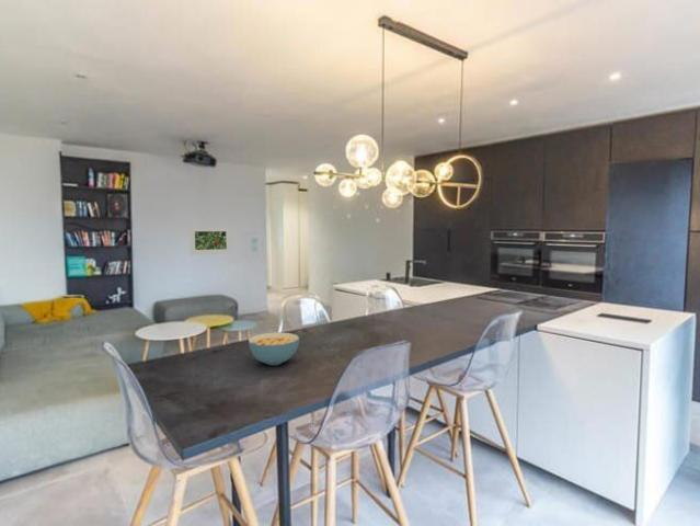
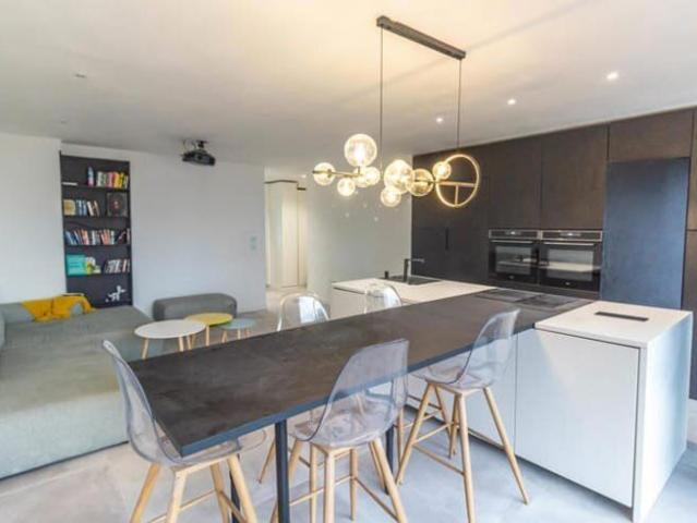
- cereal bowl (274, 351)
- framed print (210, 240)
